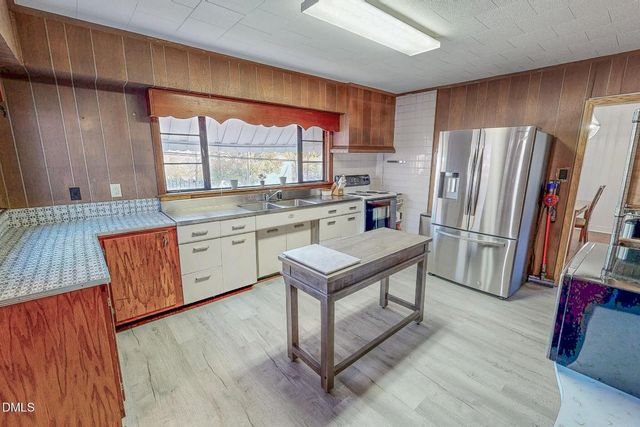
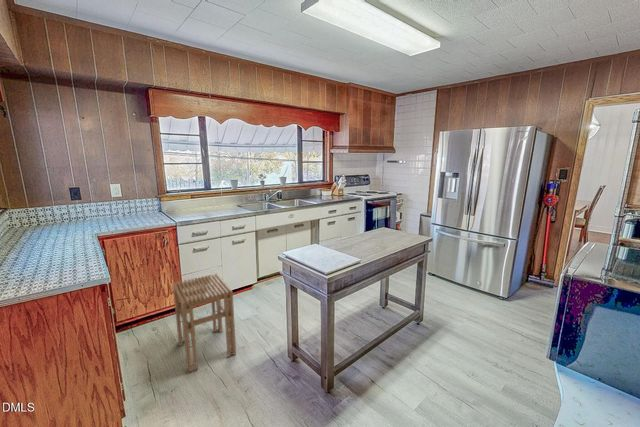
+ stool (204, 318)
